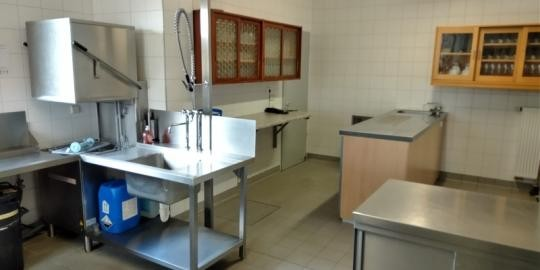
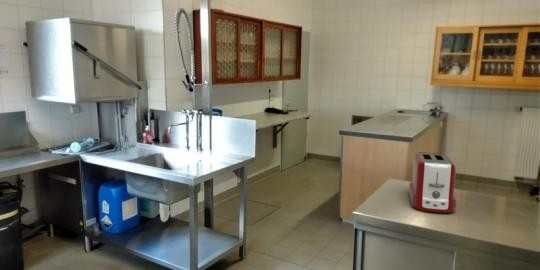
+ toaster (432, 179)
